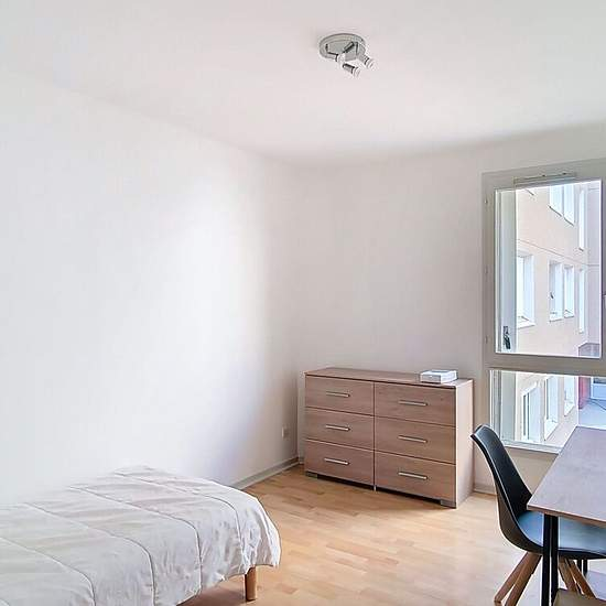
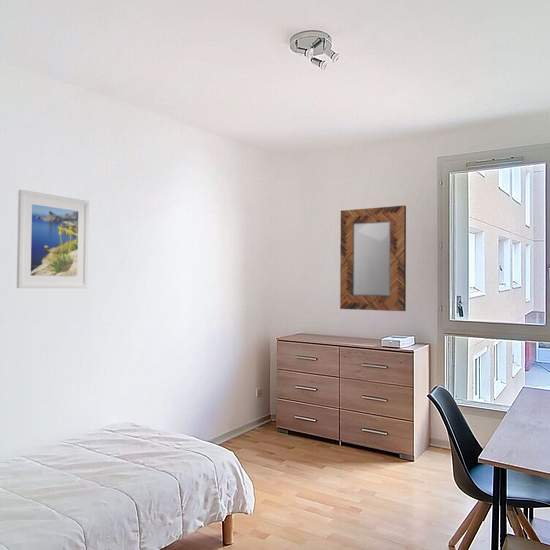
+ home mirror (371, 259)
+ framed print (55, 241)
